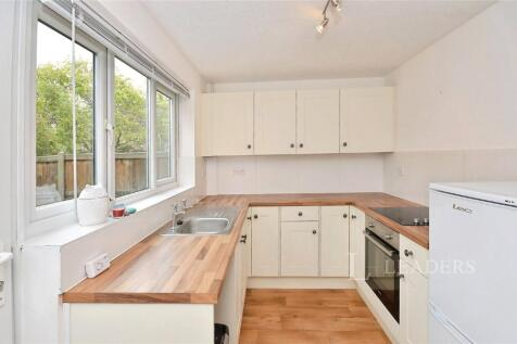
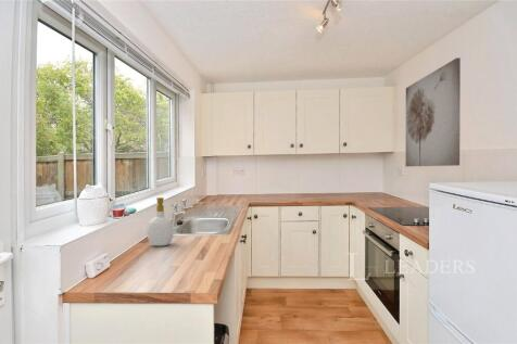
+ soap bottle (160, 221)
+ wall art (428, 120)
